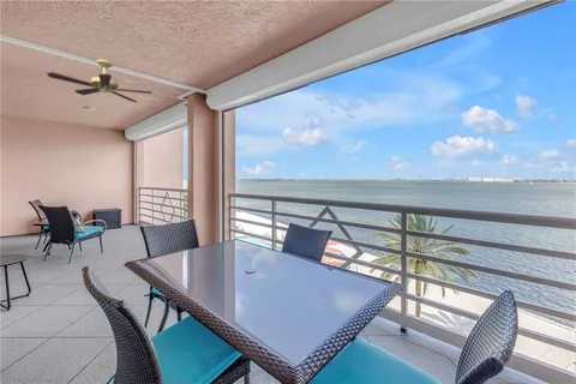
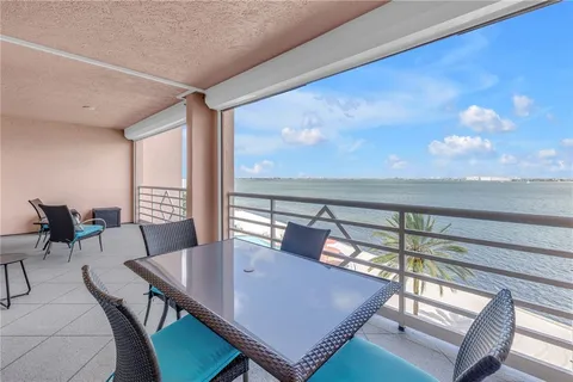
- ceiling fan (103, 76)
